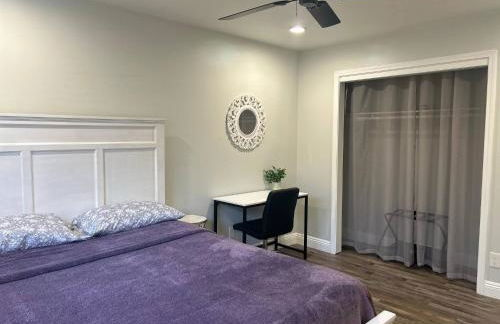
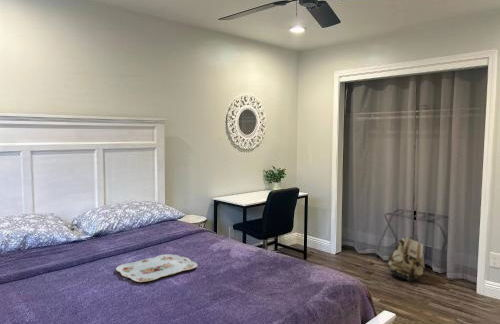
+ serving tray (157, 267)
+ backpack (405, 256)
